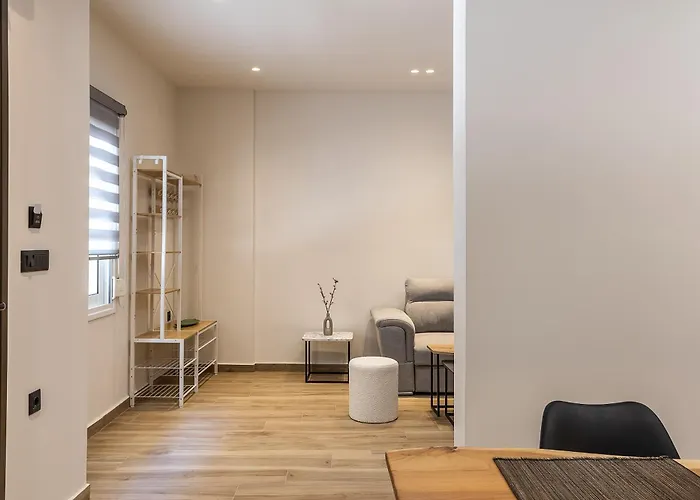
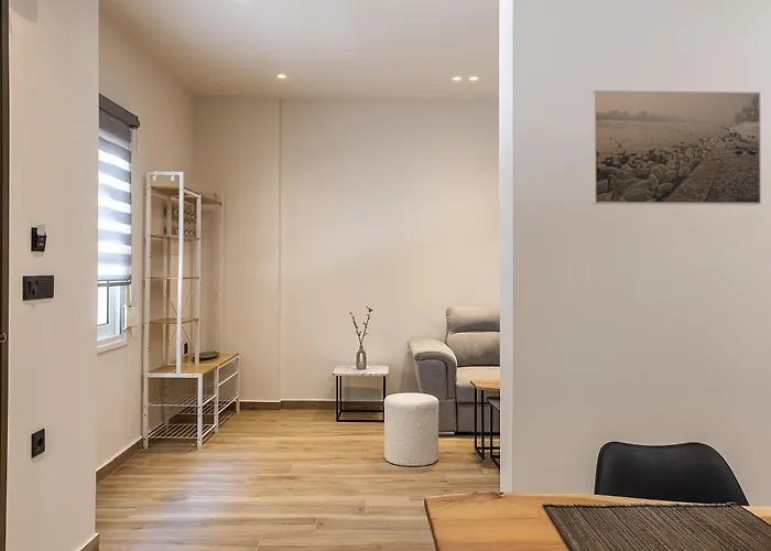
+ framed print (675, 148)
